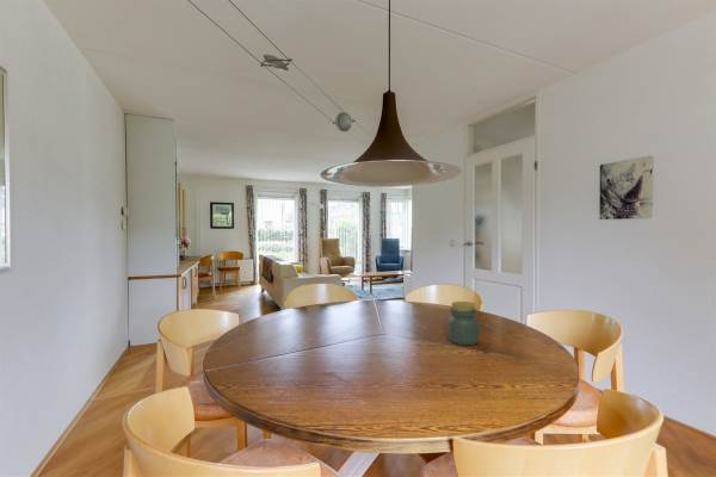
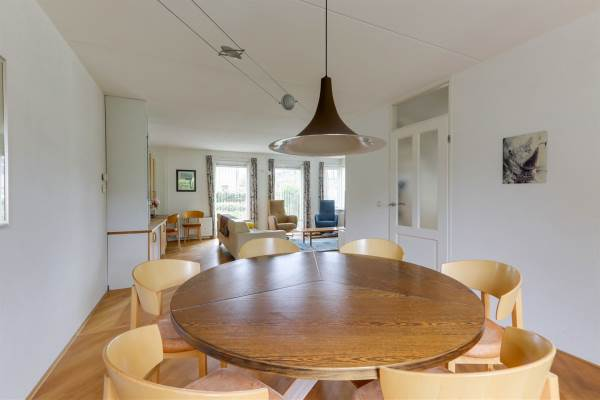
- jar (463, 322)
